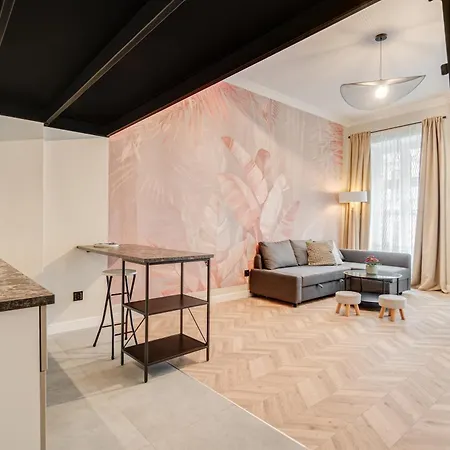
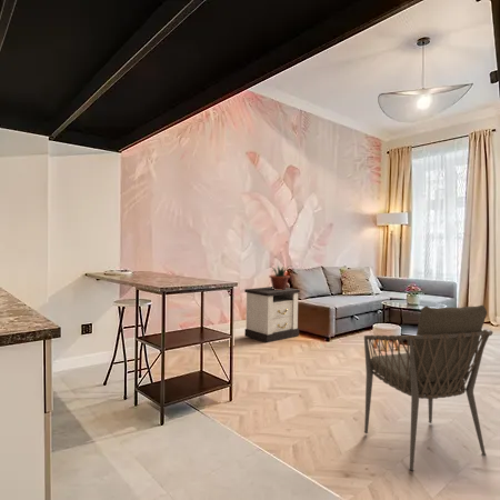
+ potted plant (281, 277)
+ armchair (424, 371)
+ nightstand (272, 312)
